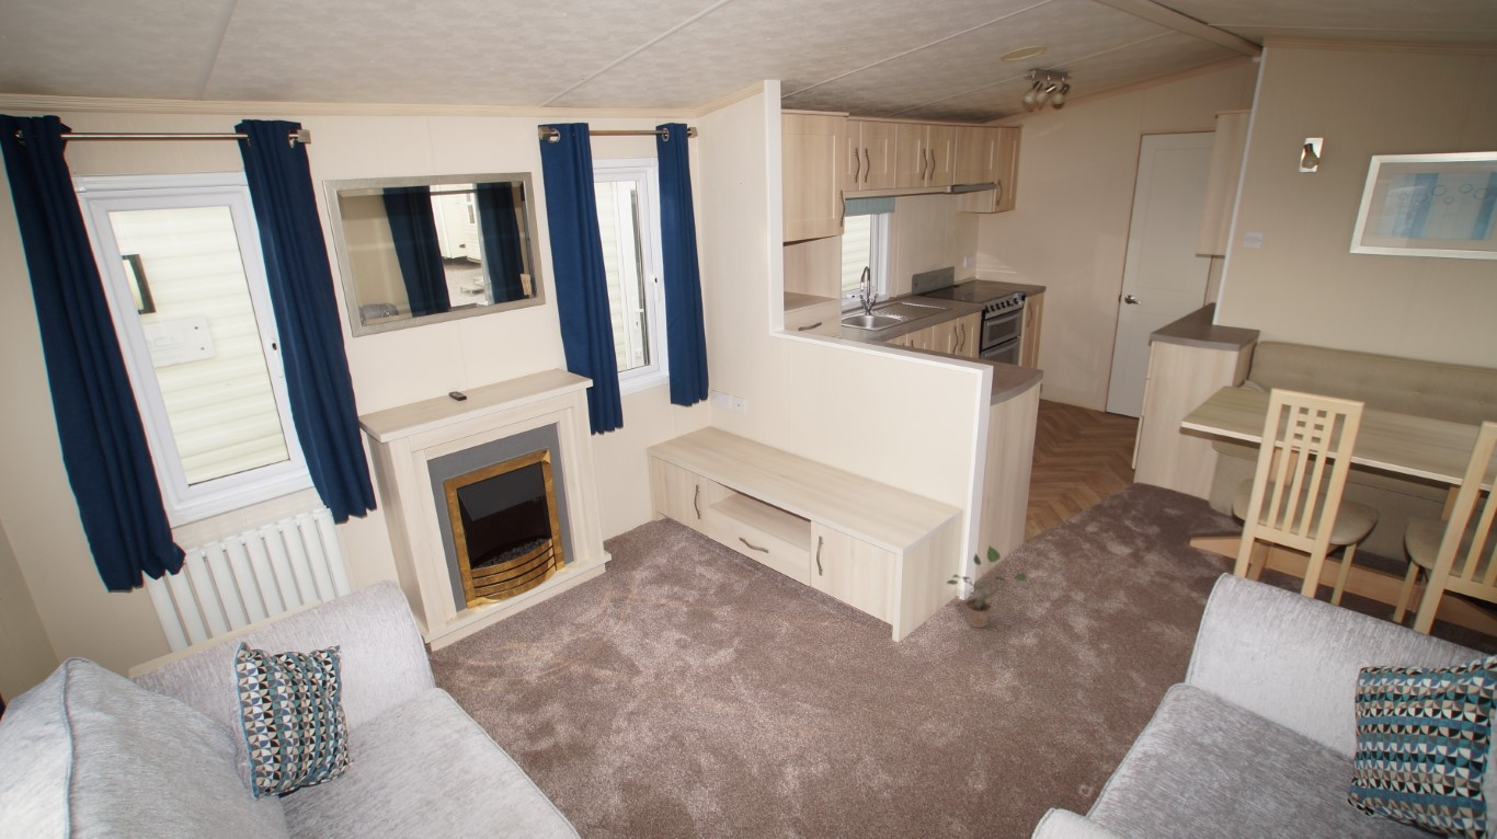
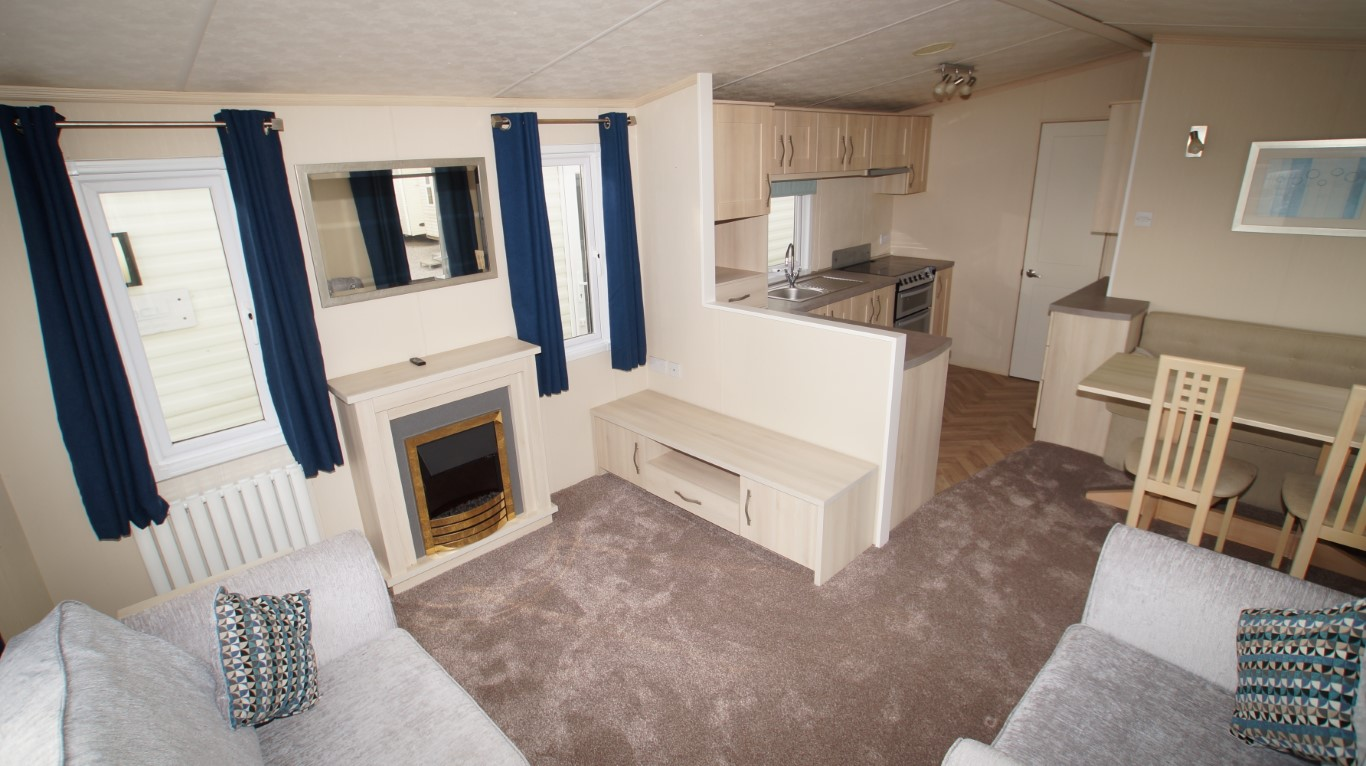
- potted plant (983, 590)
